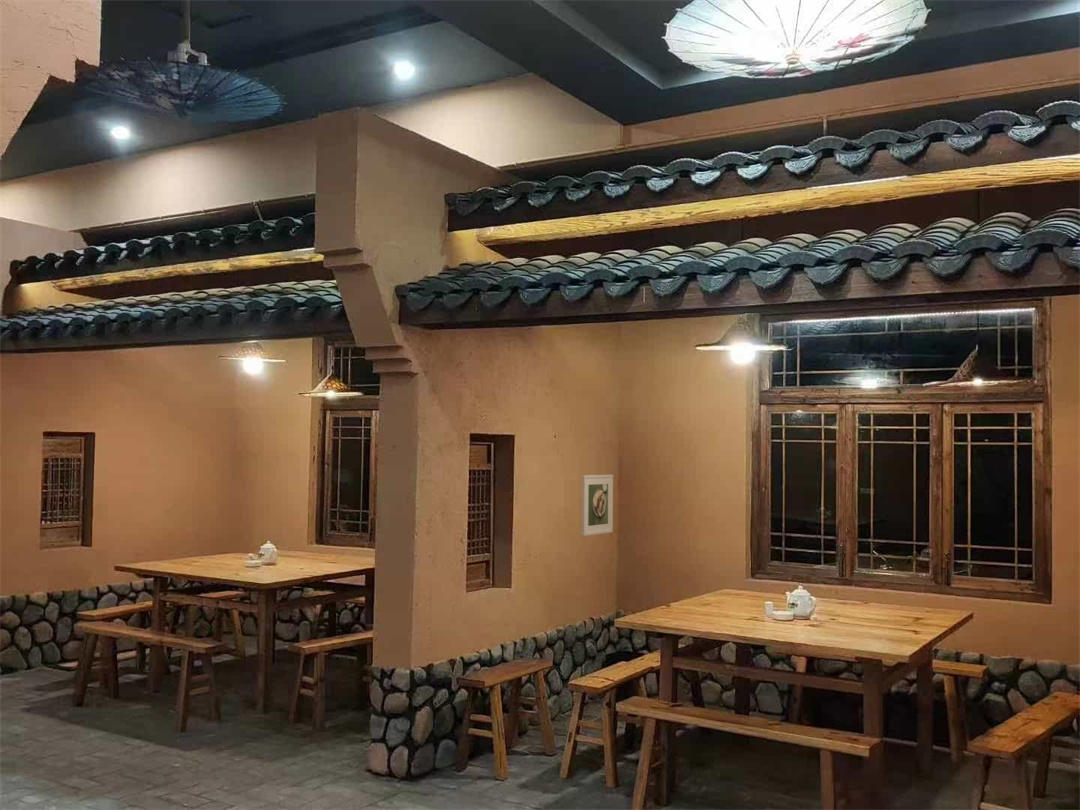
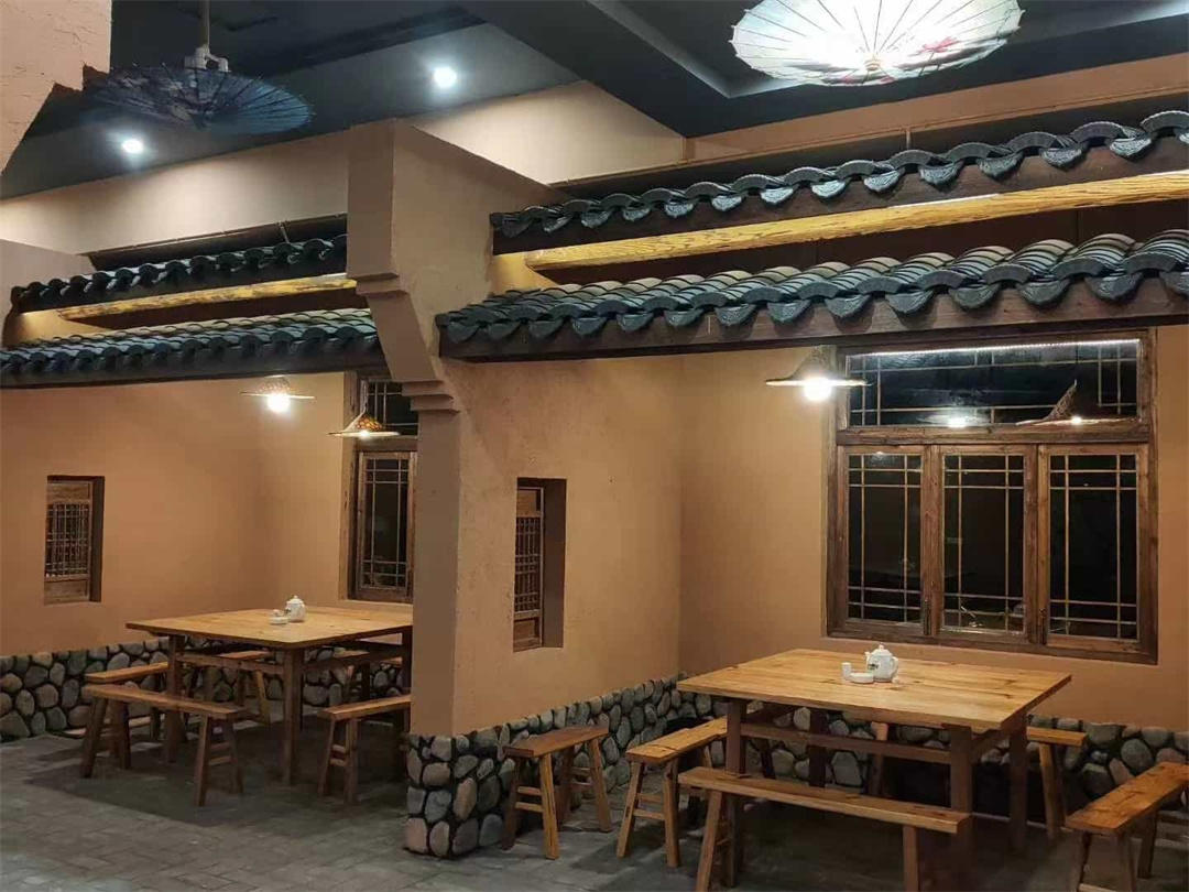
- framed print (597, 504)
